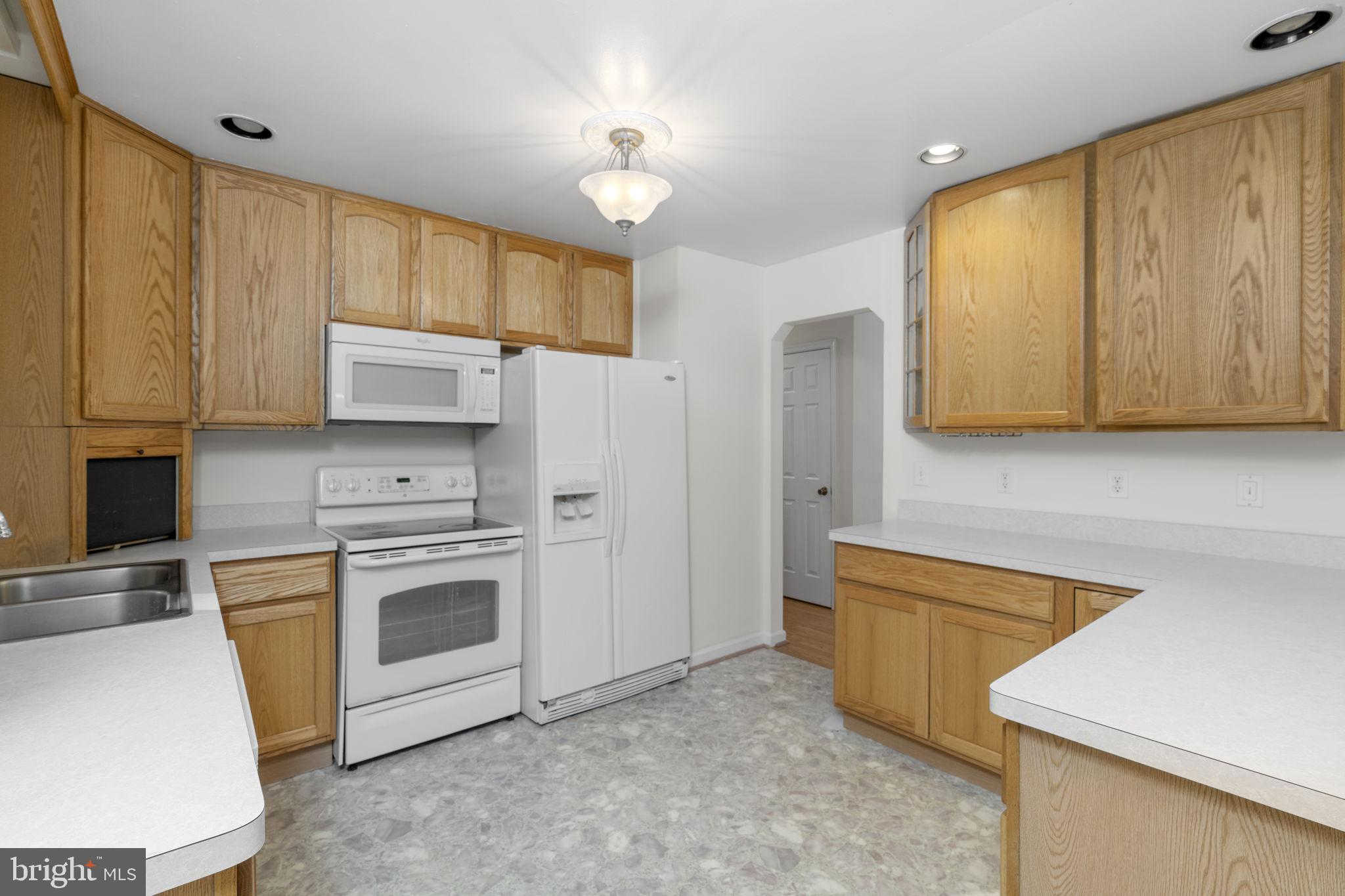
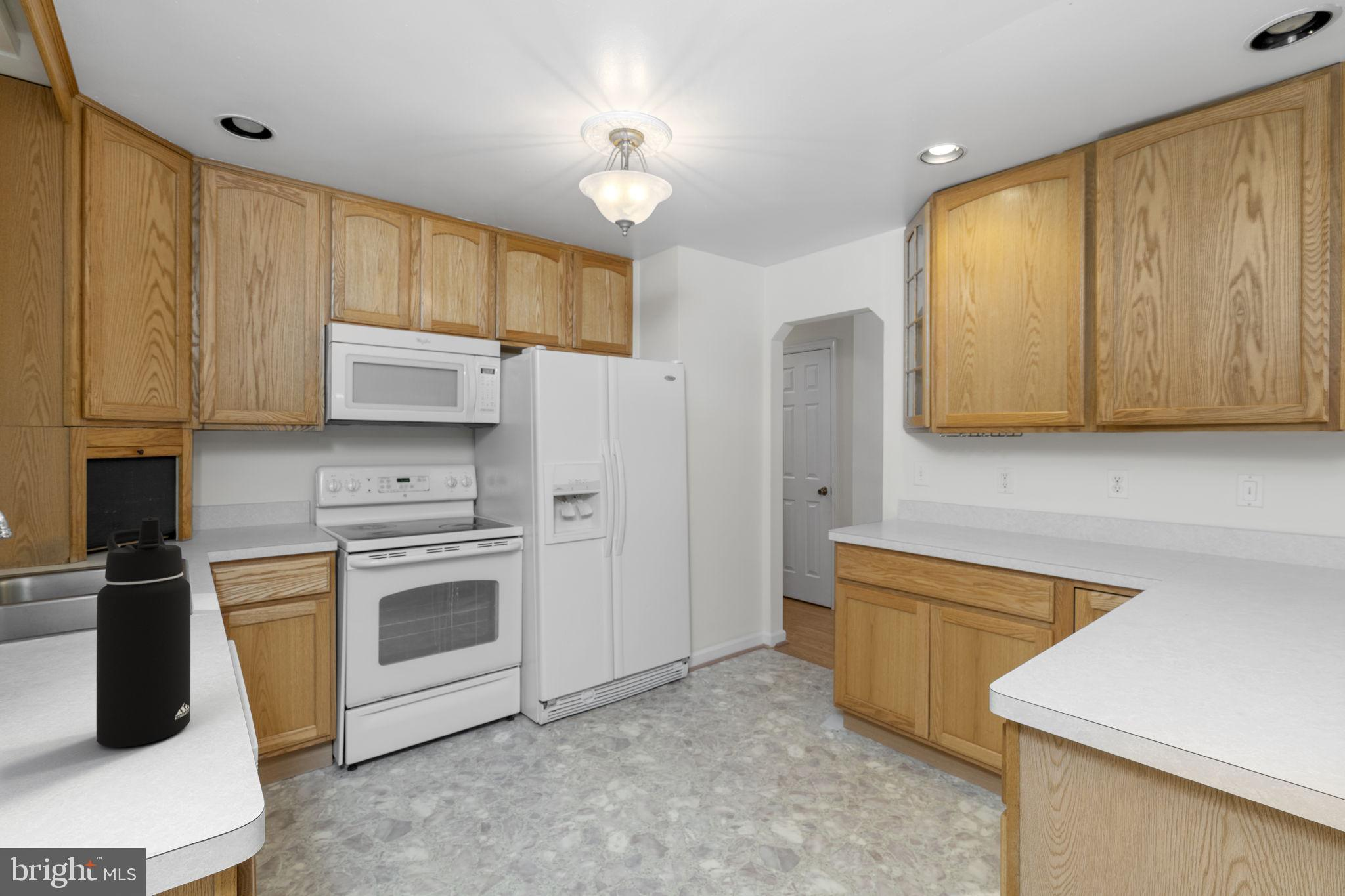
+ water bottle (143, 622)
